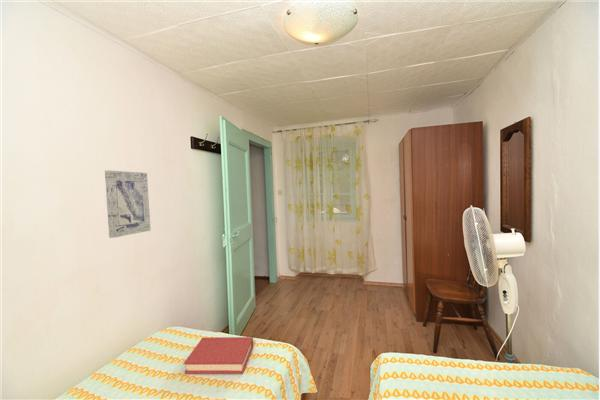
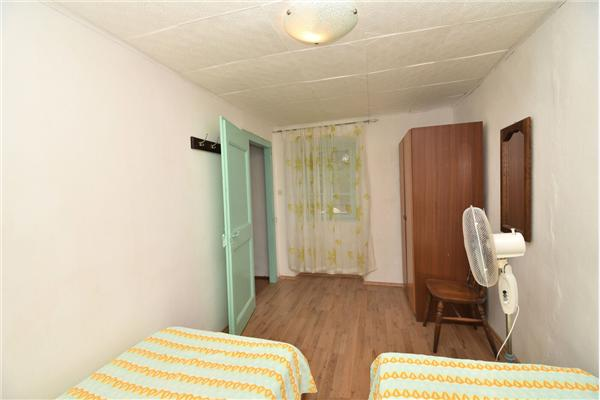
- hardback book (221, 353)
- wall art (129, 202)
